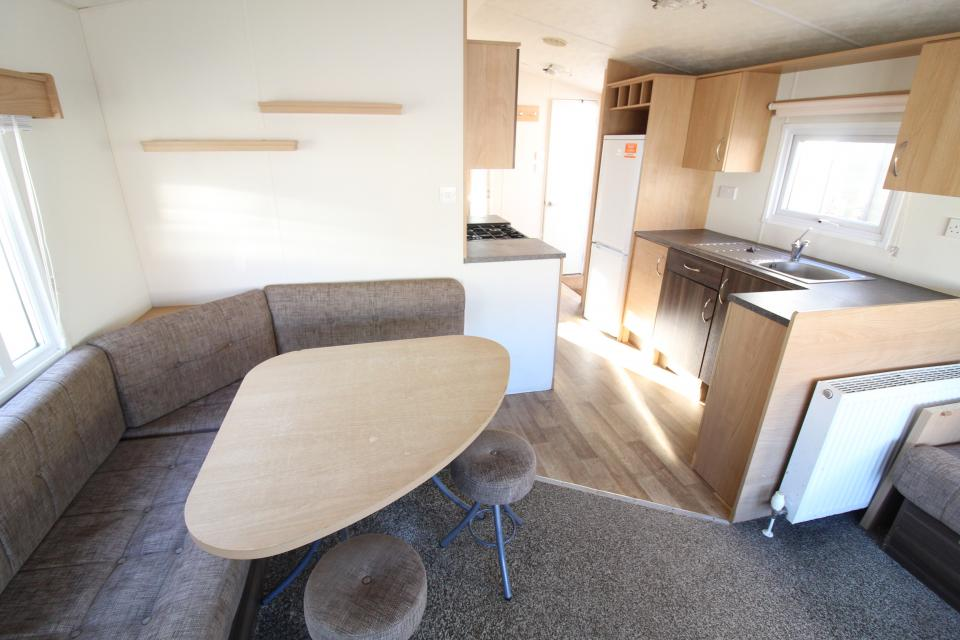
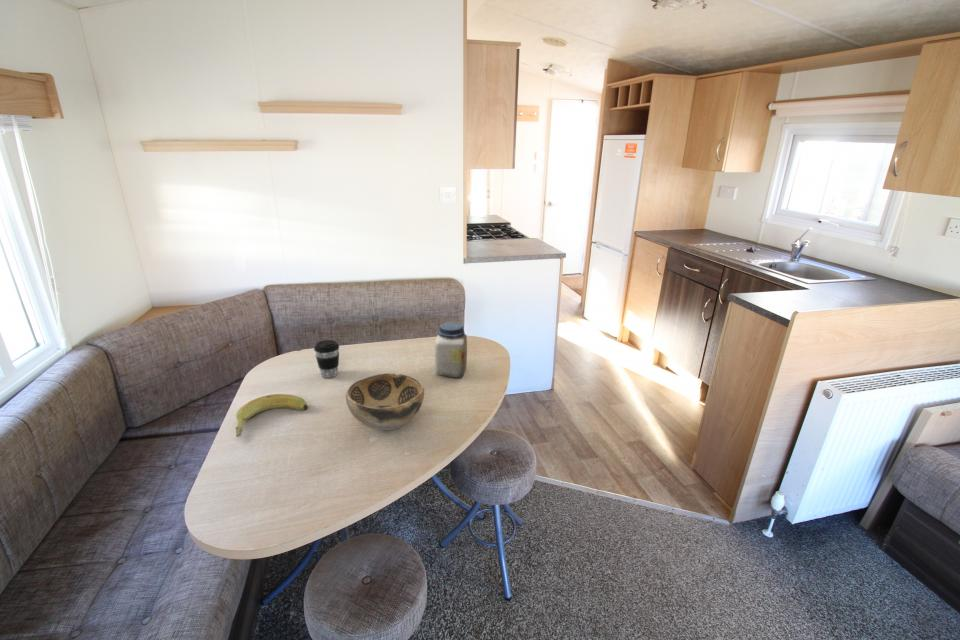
+ jar (451, 348)
+ coffee cup (327, 359)
+ banana (263, 410)
+ decorative bowl (386, 405)
